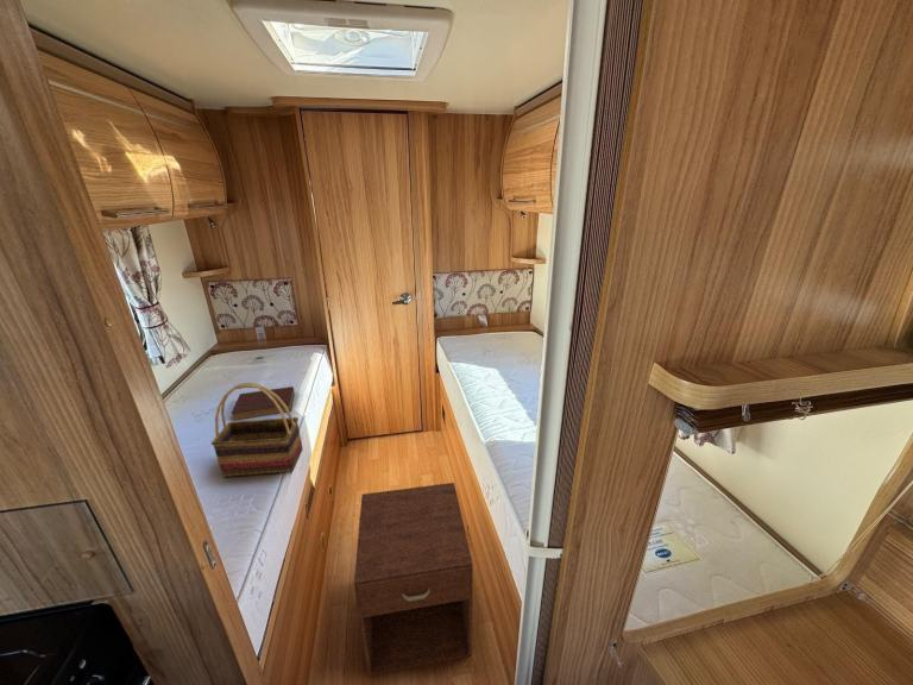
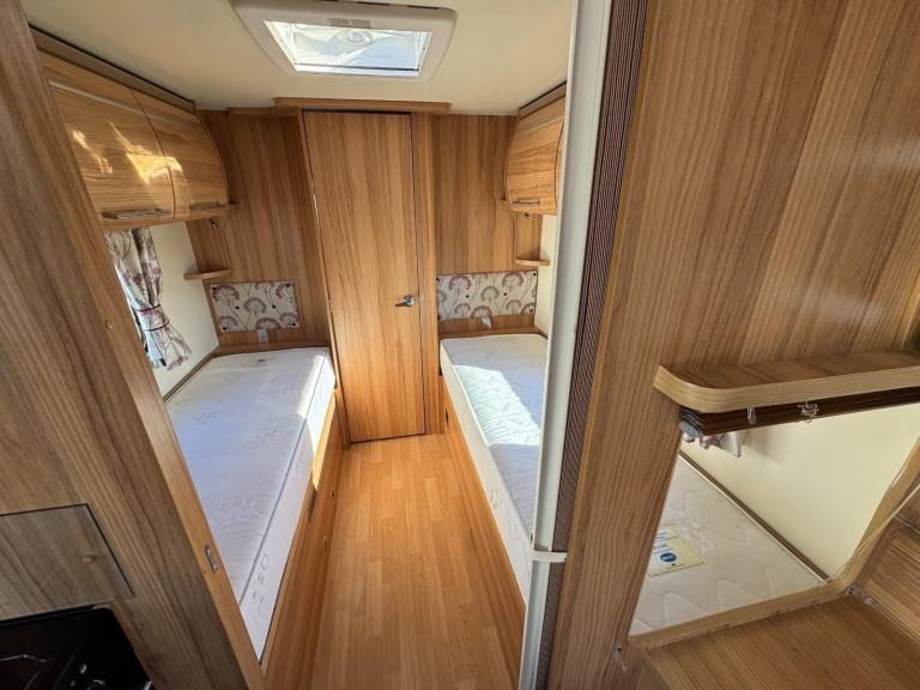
- woven basket (256, 425)
- nightstand (415, 574)
- book (265, 402)
